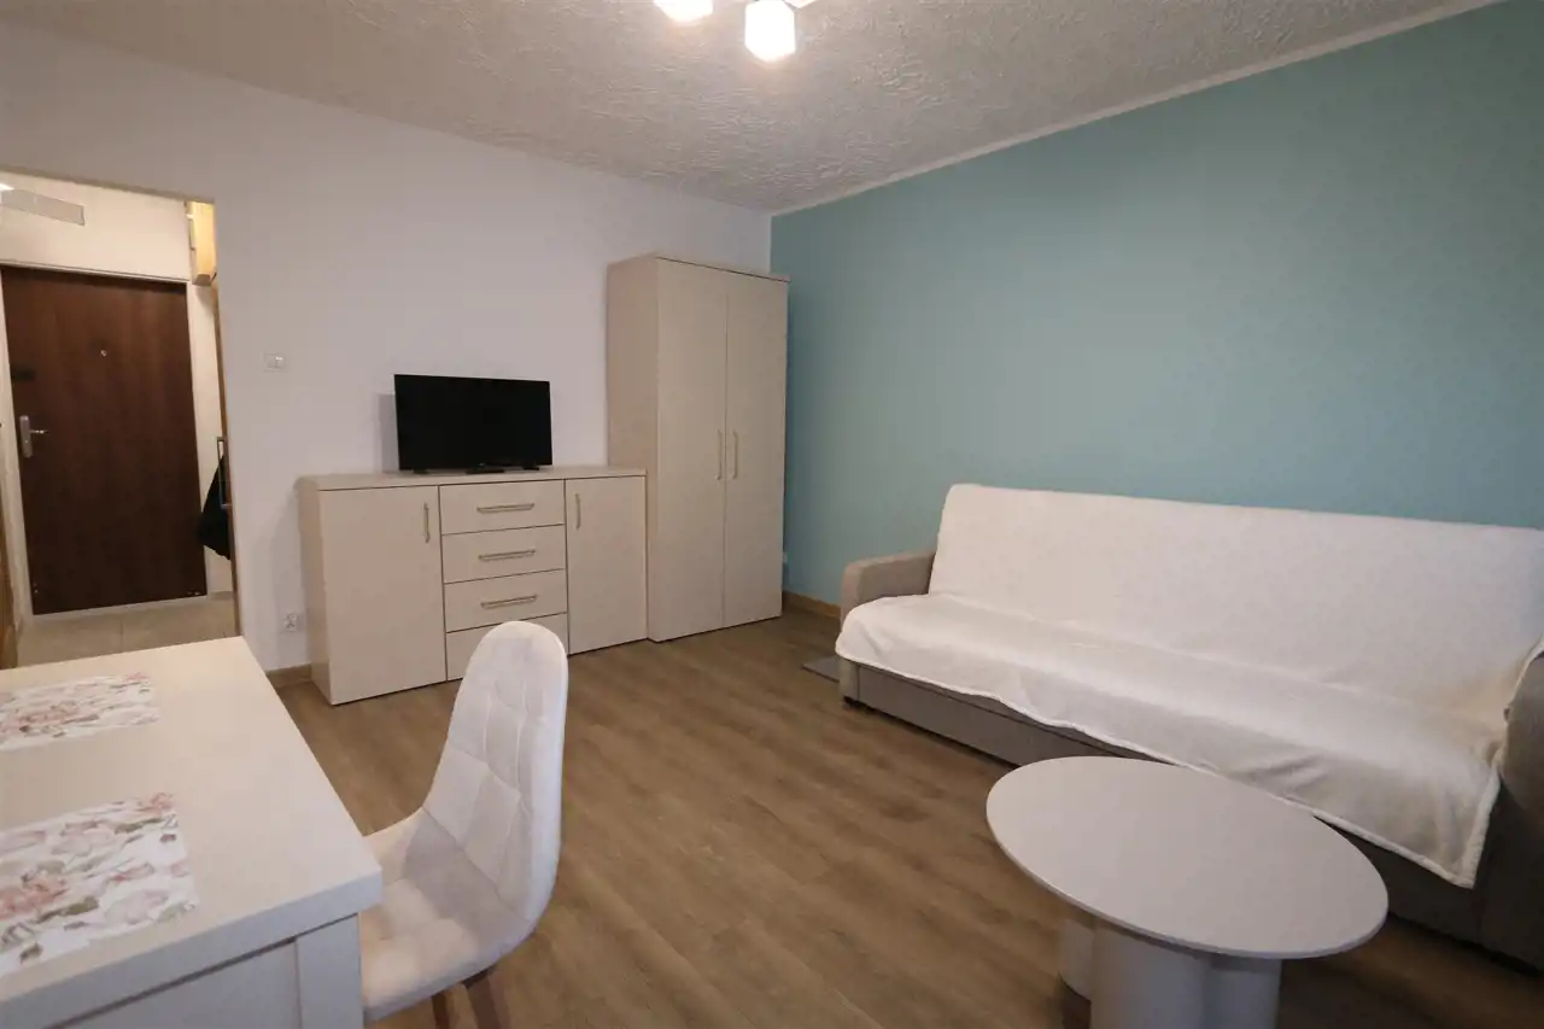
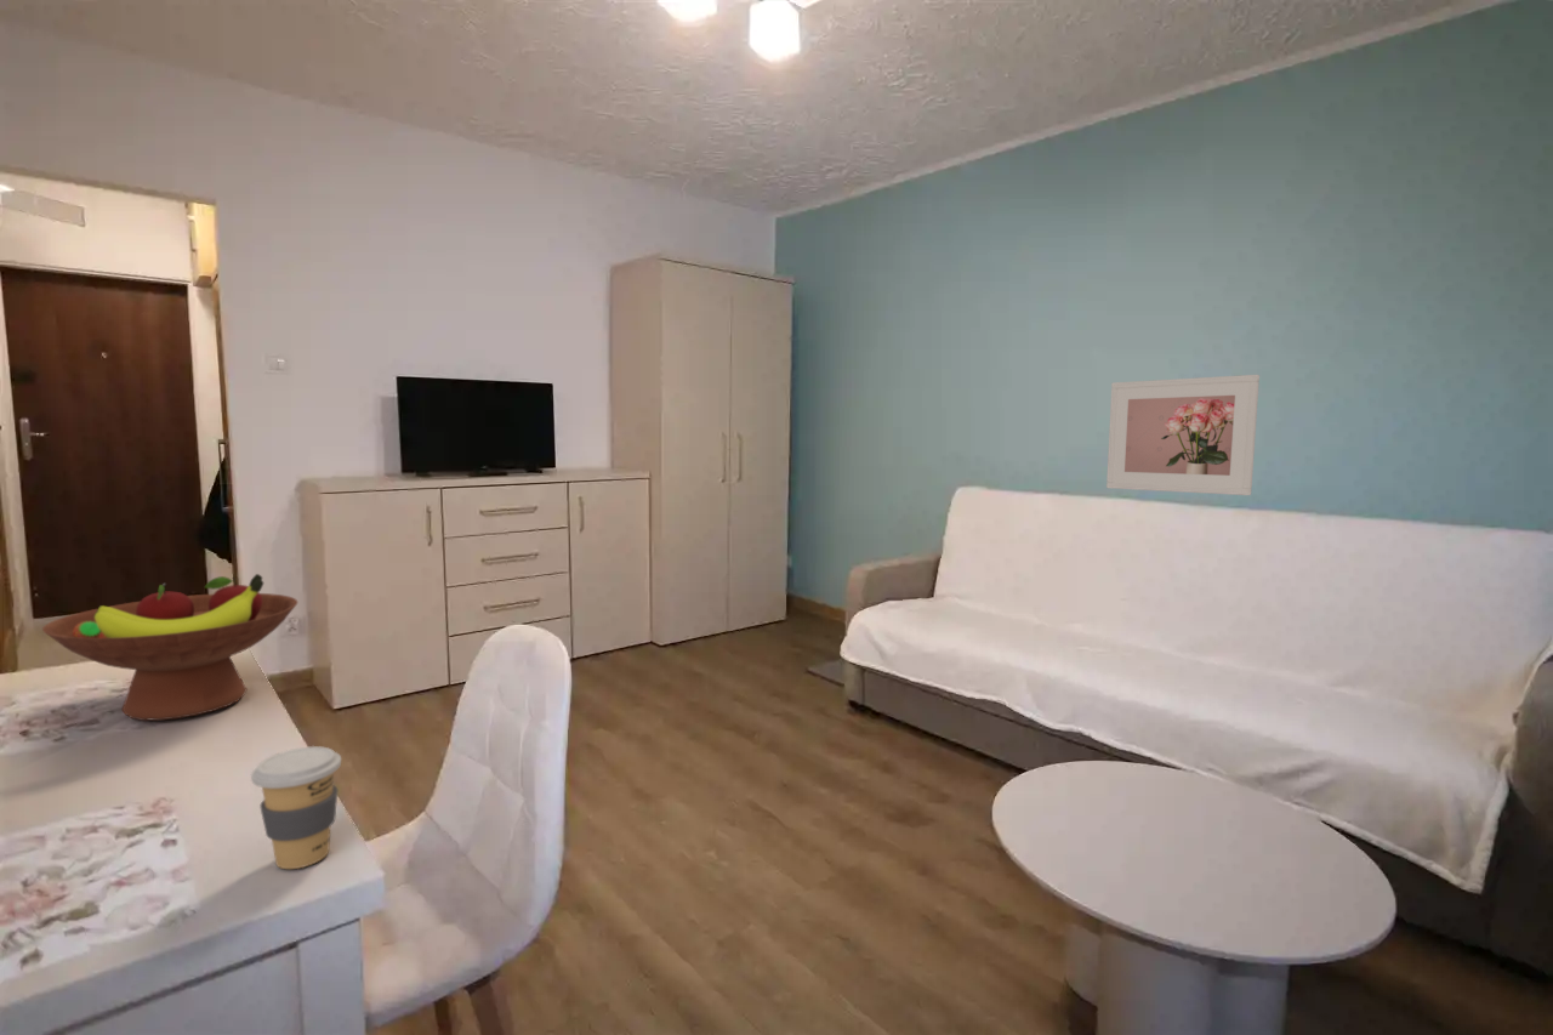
+ coffee cup (300, 808)
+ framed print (1177, 436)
+ fruit bowl (182, 641)
